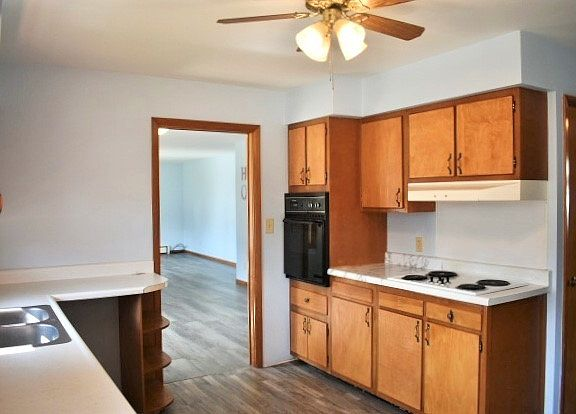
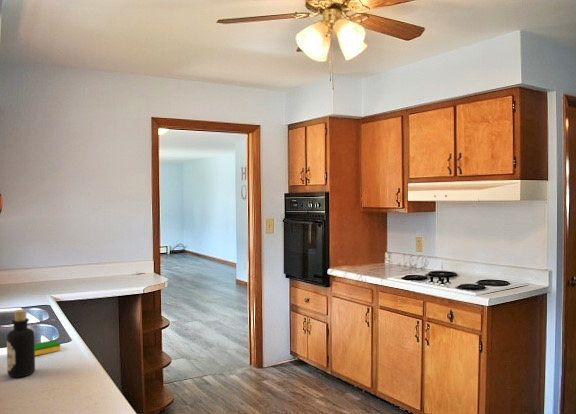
+ dish sponge (37, 349)
+ bottle (20, 342)
